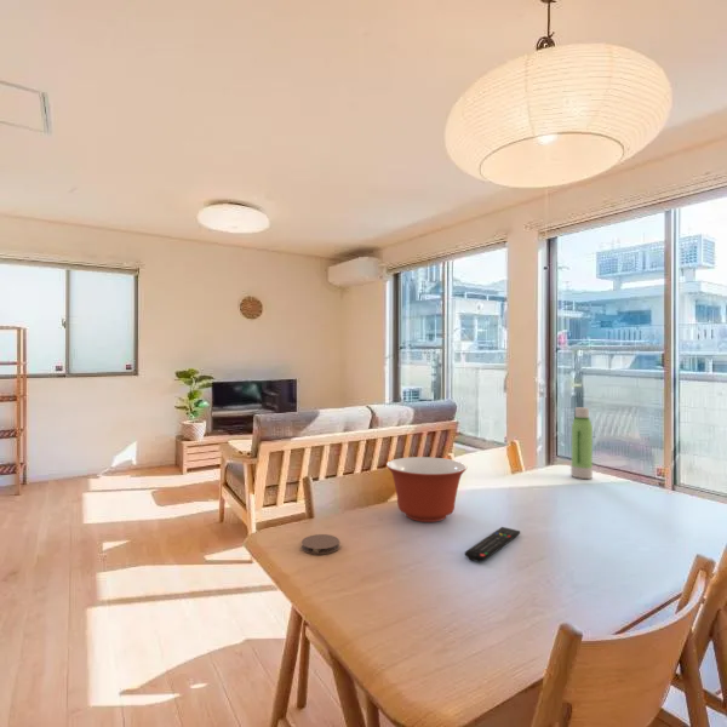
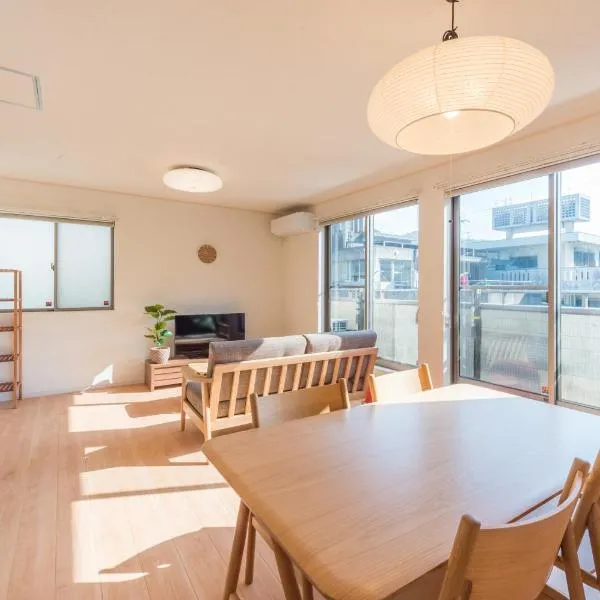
- coaster (320, 543)
- mixing bowl (425, 490)
- remote control (493, 543)
- water bottle (580, 441)
